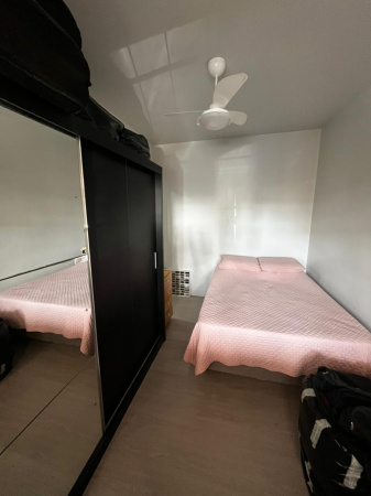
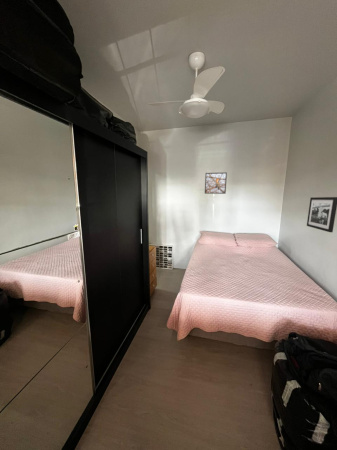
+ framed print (215, 183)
+ picture frame (320, 213)
